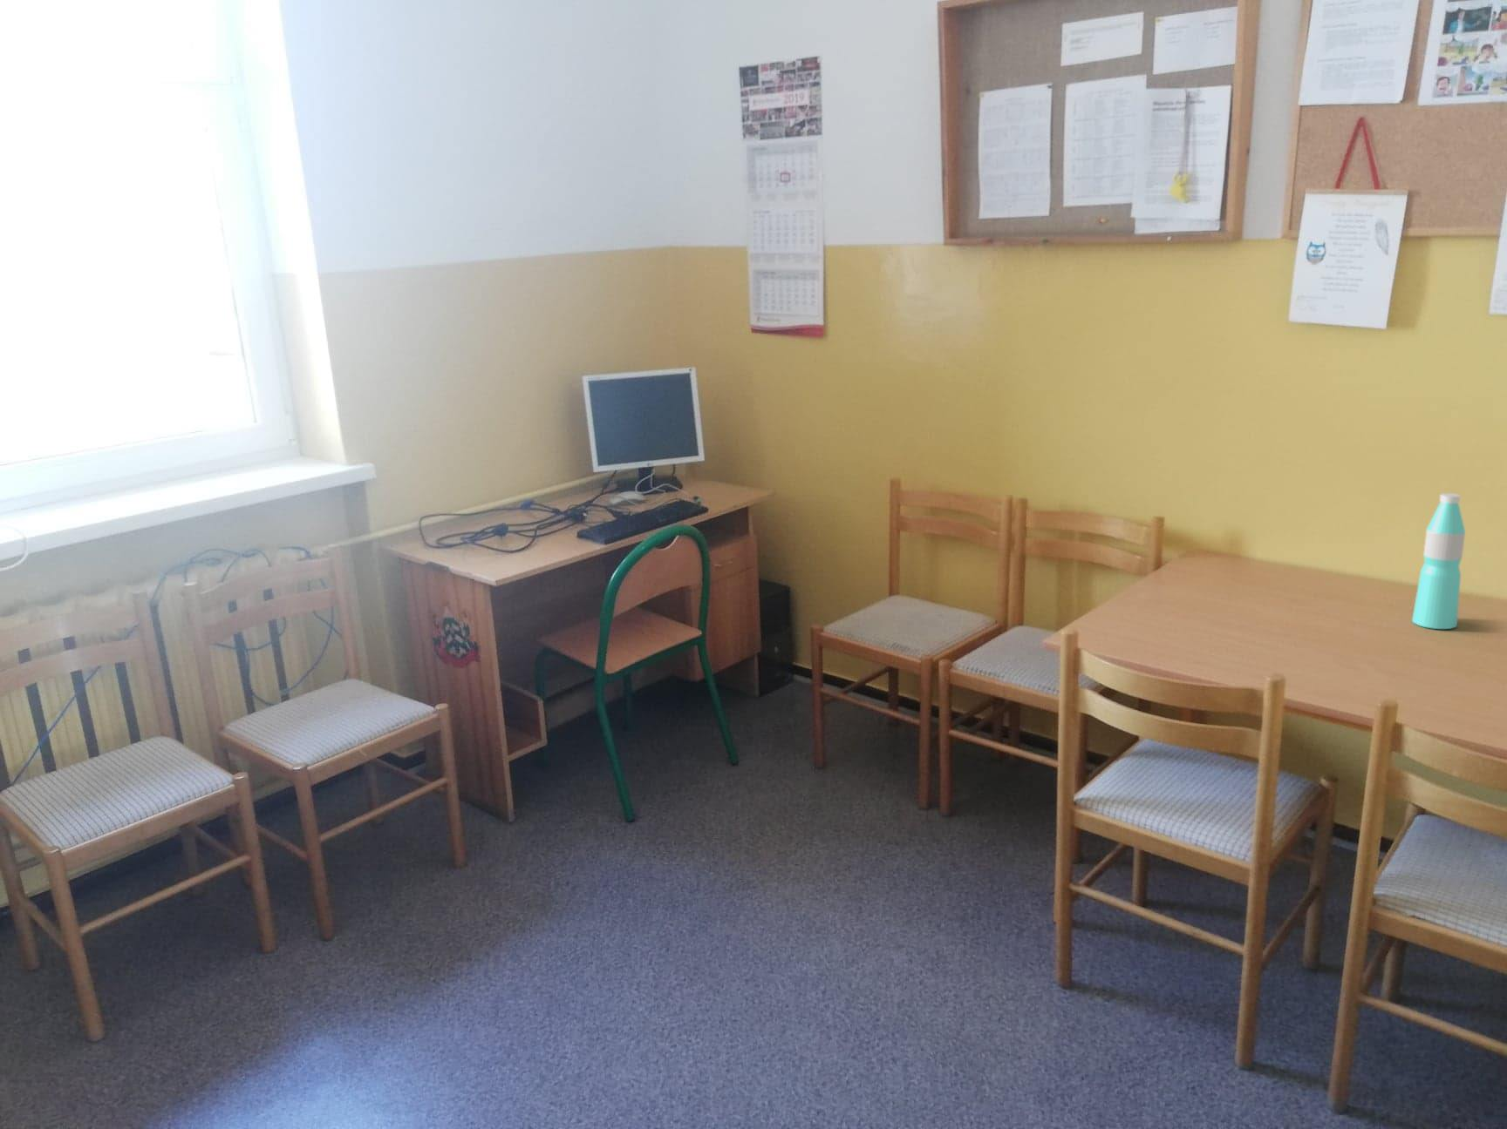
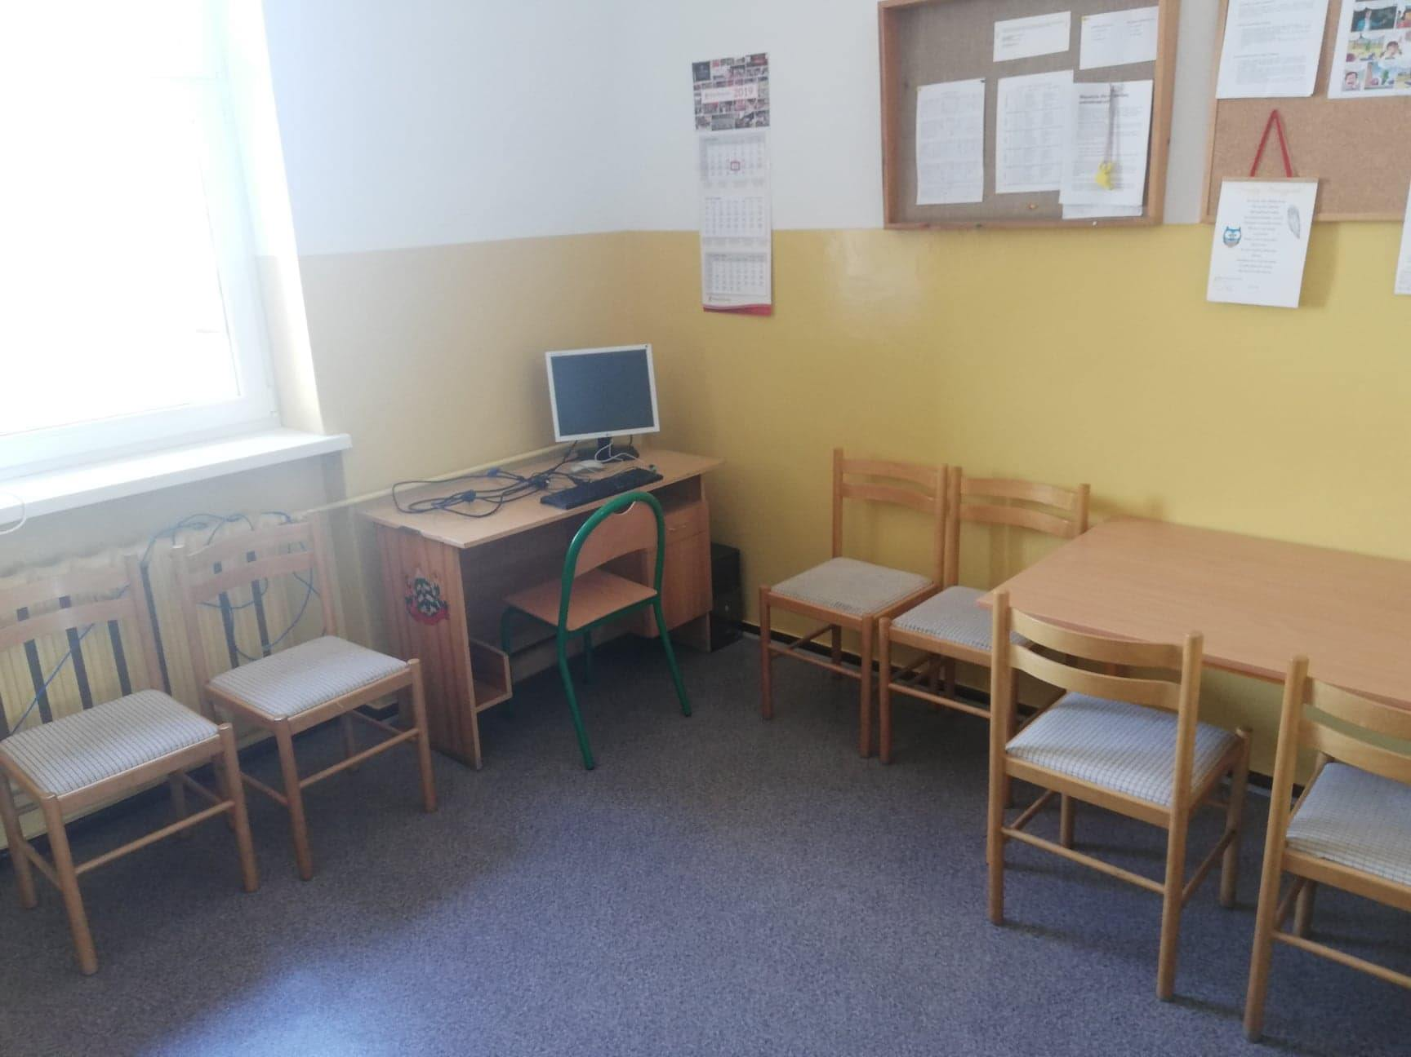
- water bottle (1442, 560)
